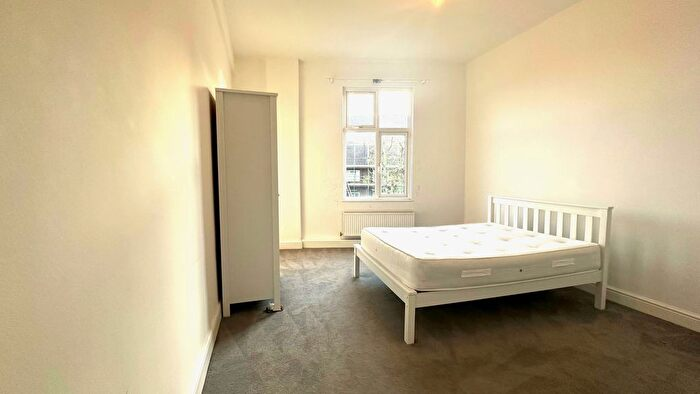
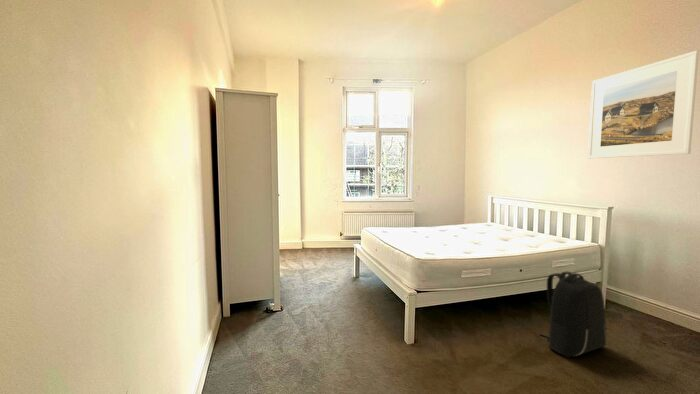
+ backpack (570, 309)
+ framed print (635, 112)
